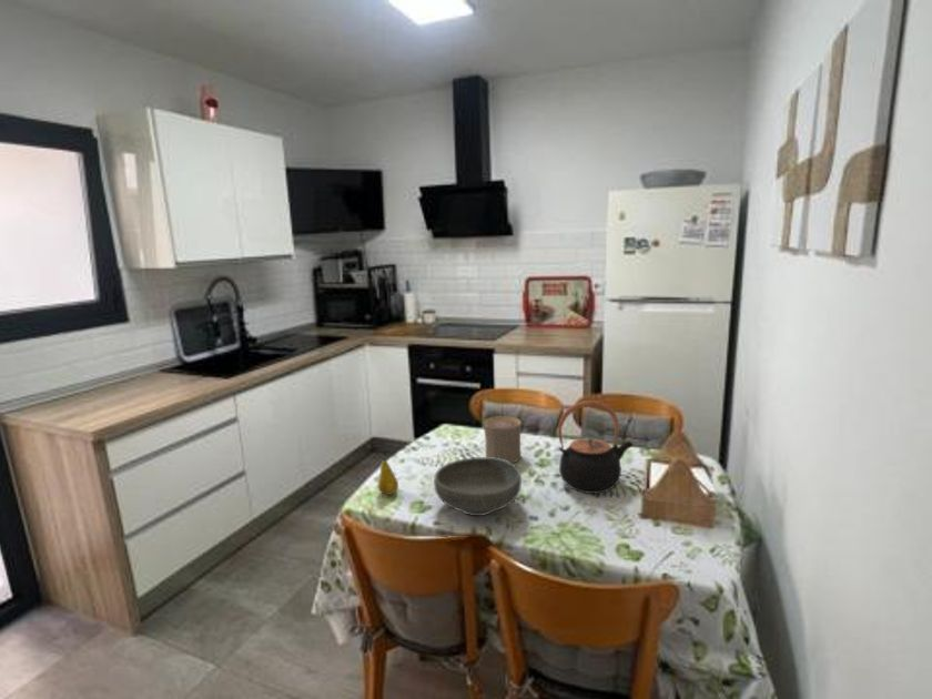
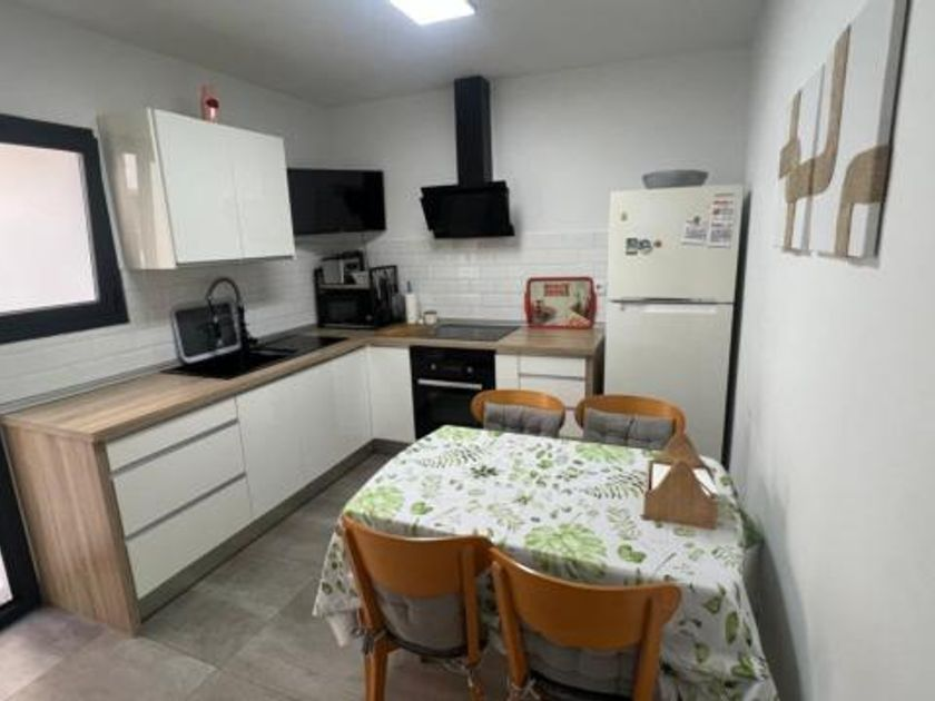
- cup (503, 439)
- teapot (596, 442)
- fruit (387, 474)
- bowl (477, 489)
